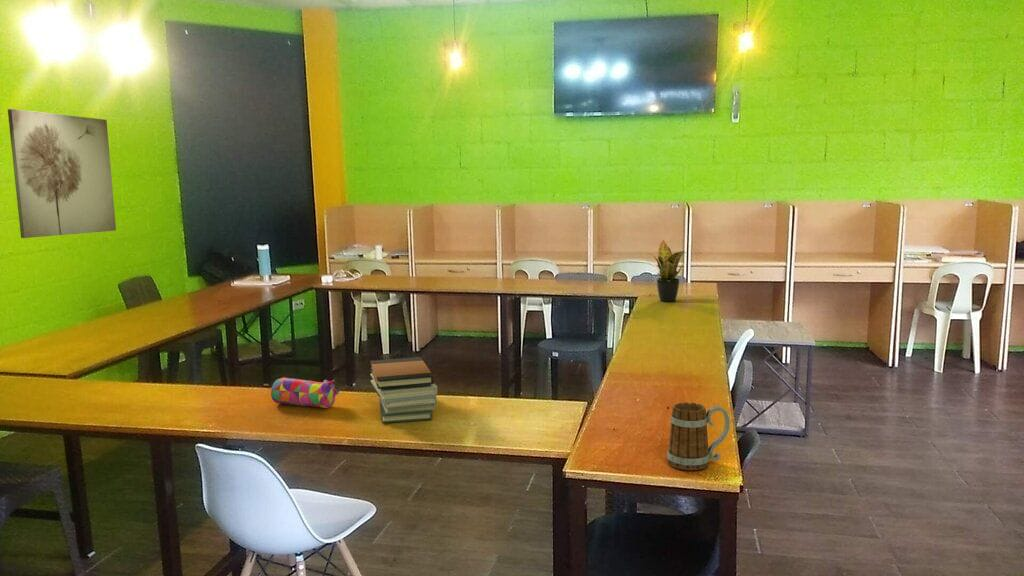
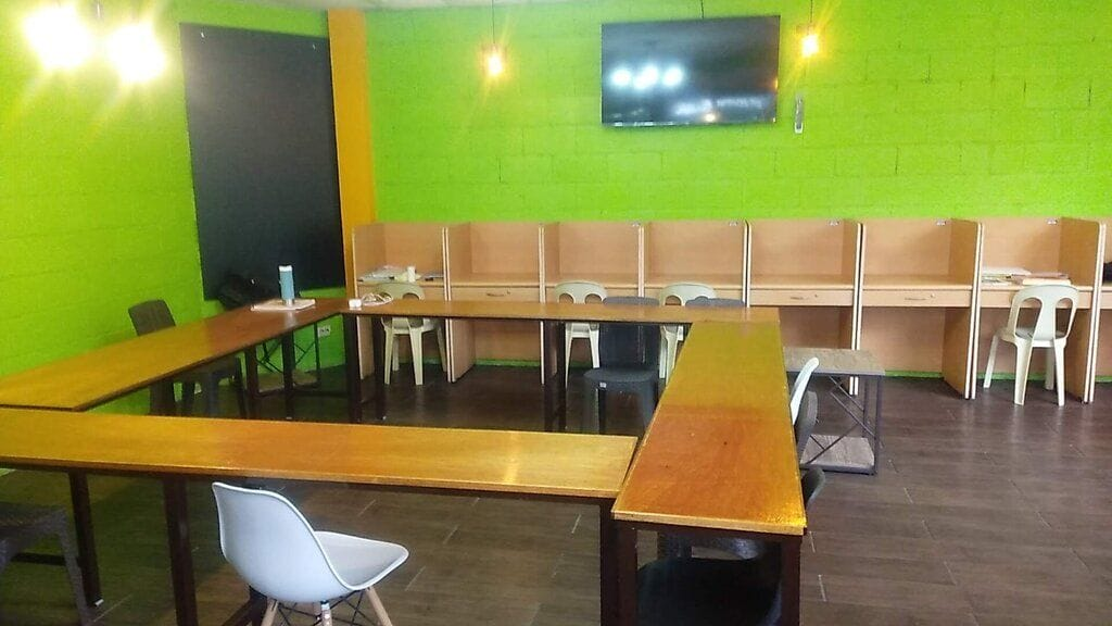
- pencil case (304, 391)
- mug (698, 435)
- potted plant (669, 269)
- wall art (66, 175)
- book stack (402, 388)
